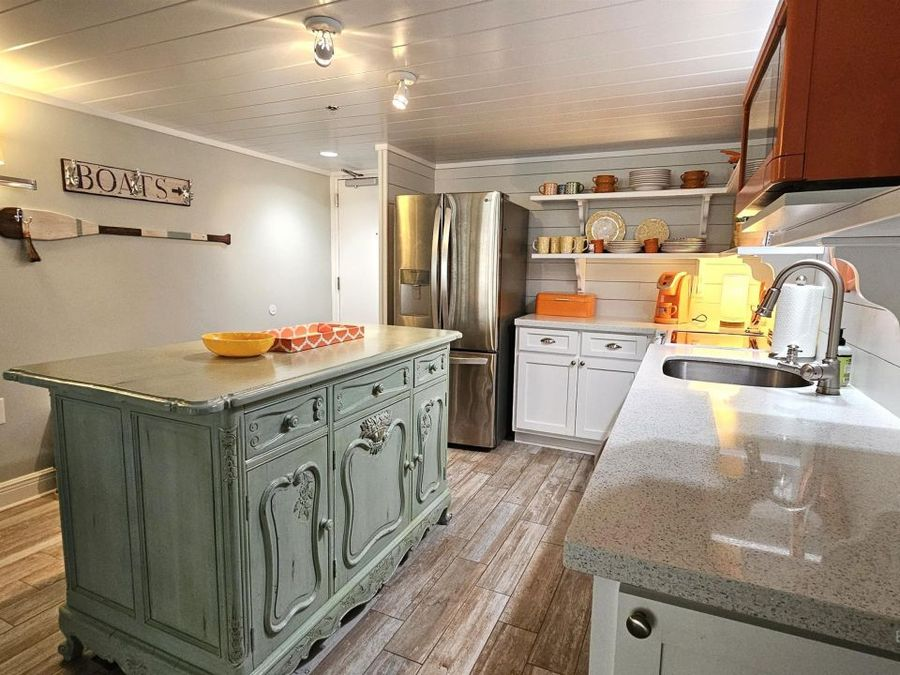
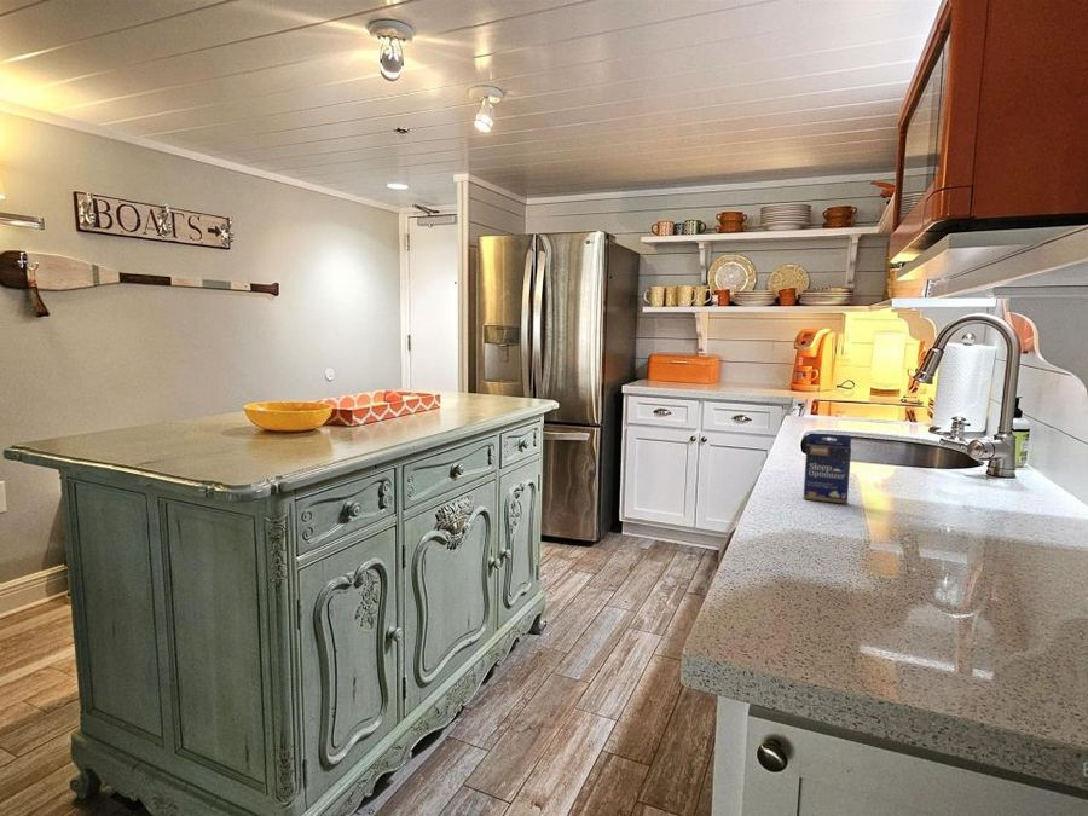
+ small box (827, 468)
